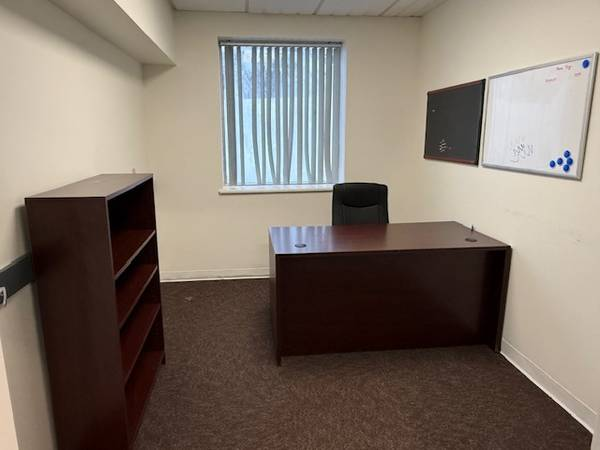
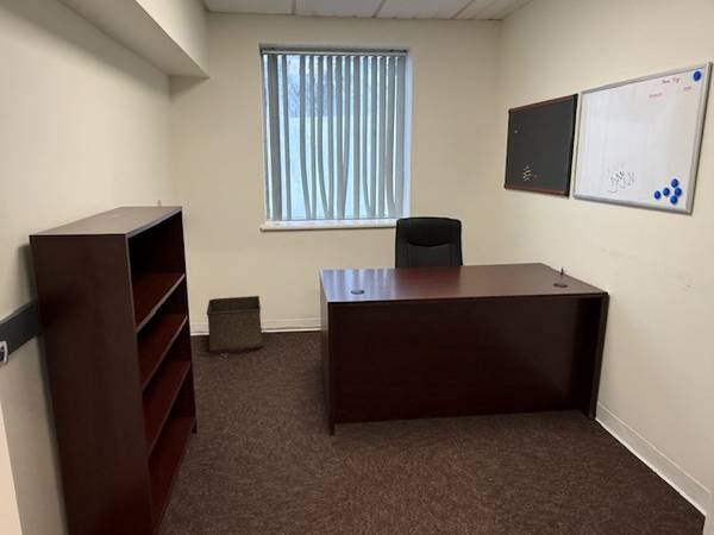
+ storage bin (236, 322)
